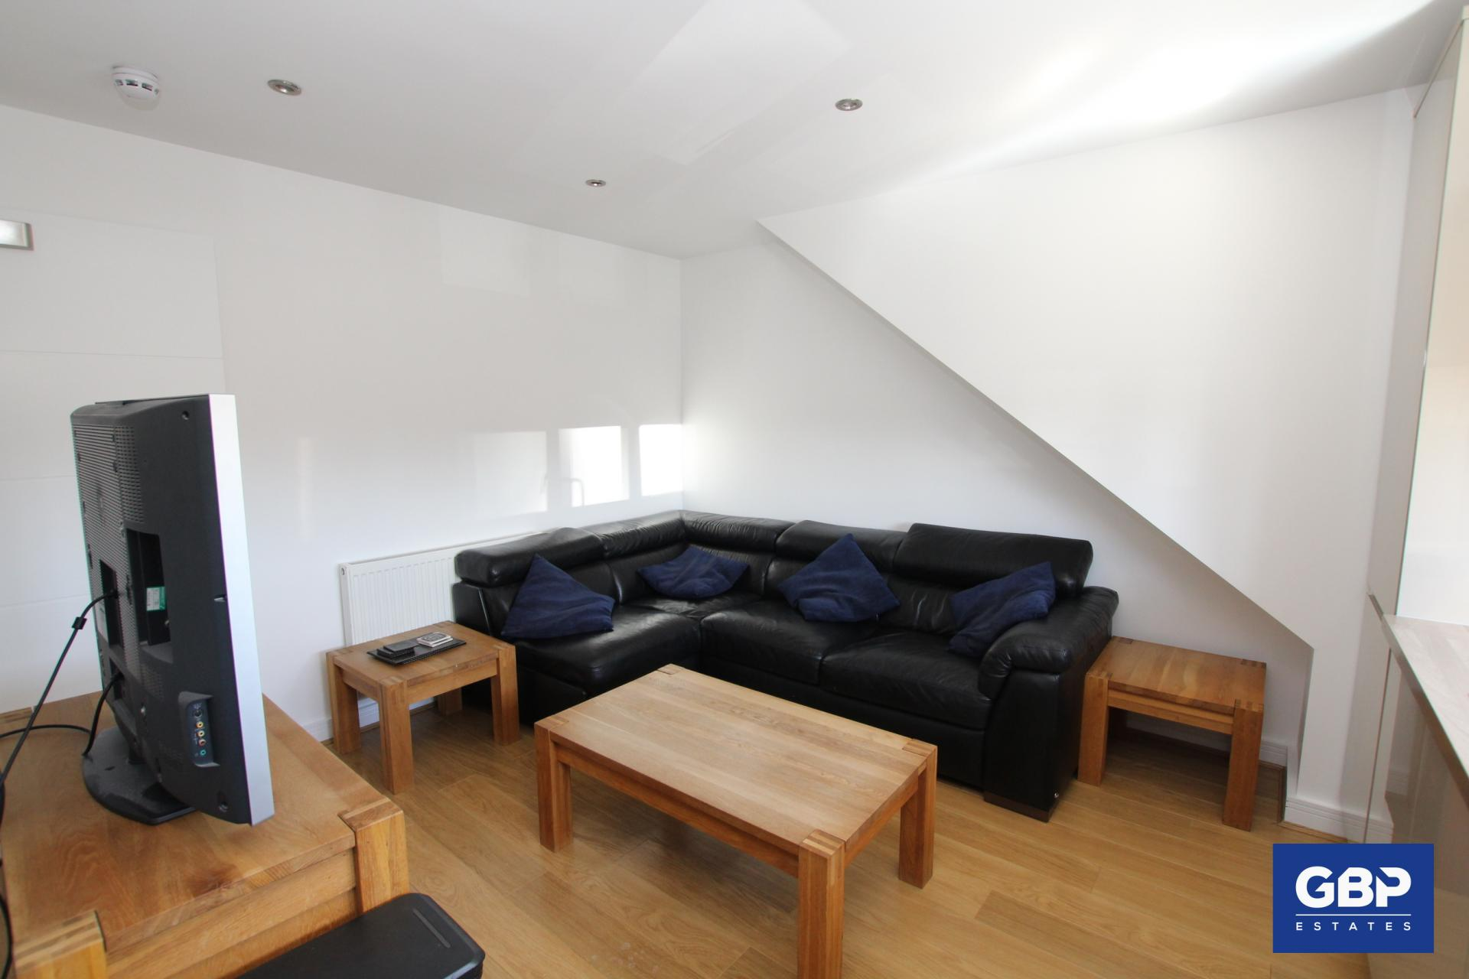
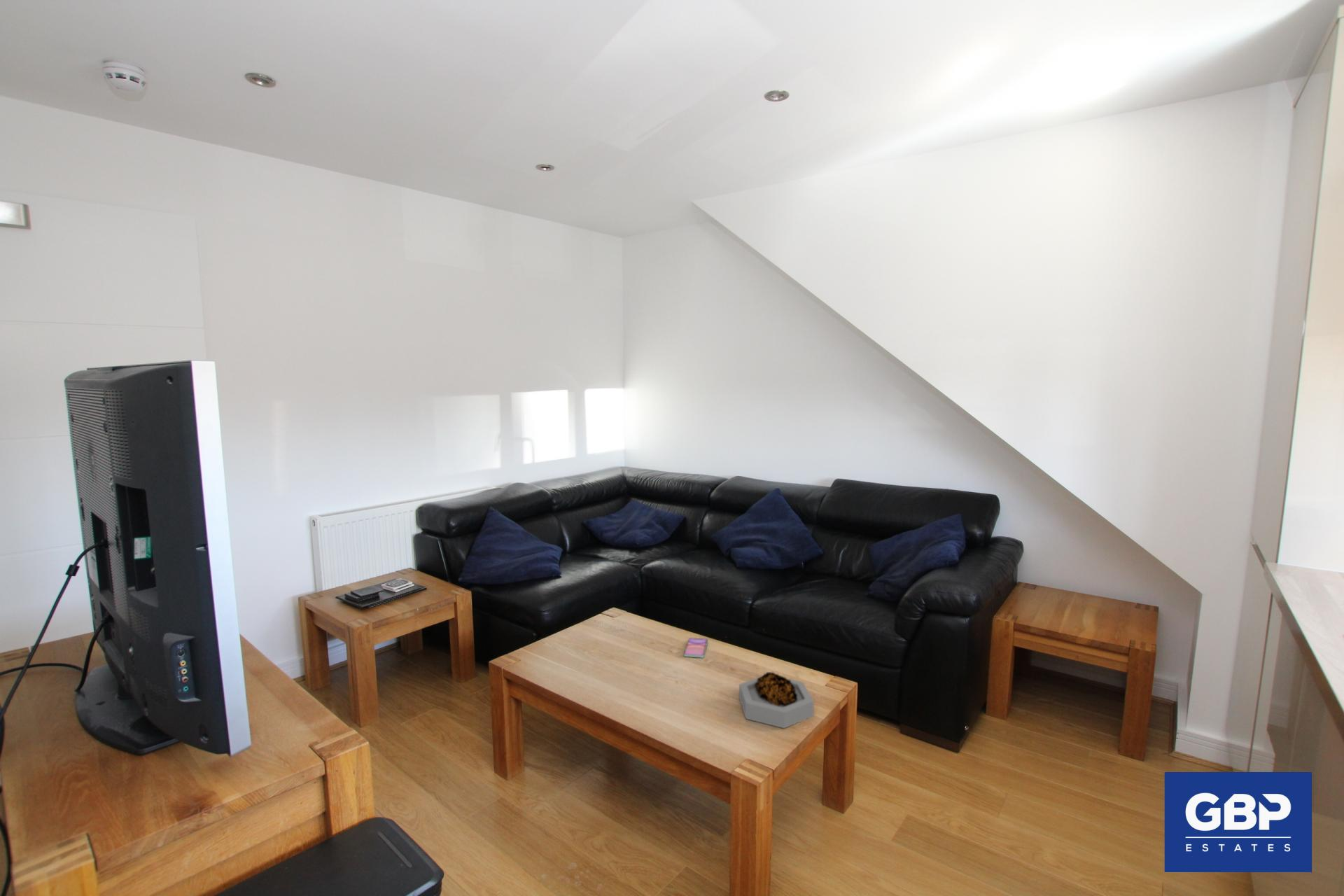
+ smartphone (696, 648)
+ decorative bowl (775, 690)
